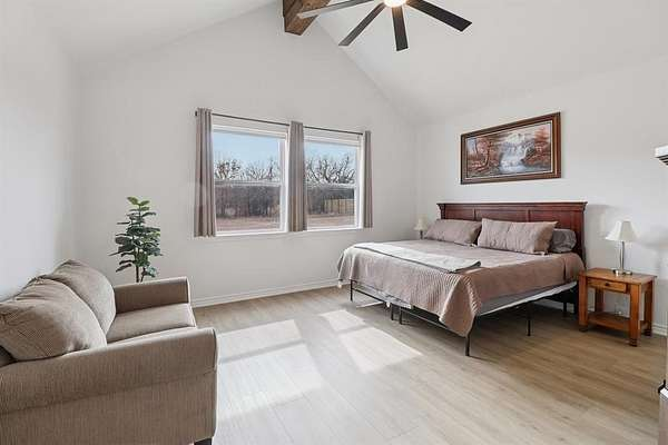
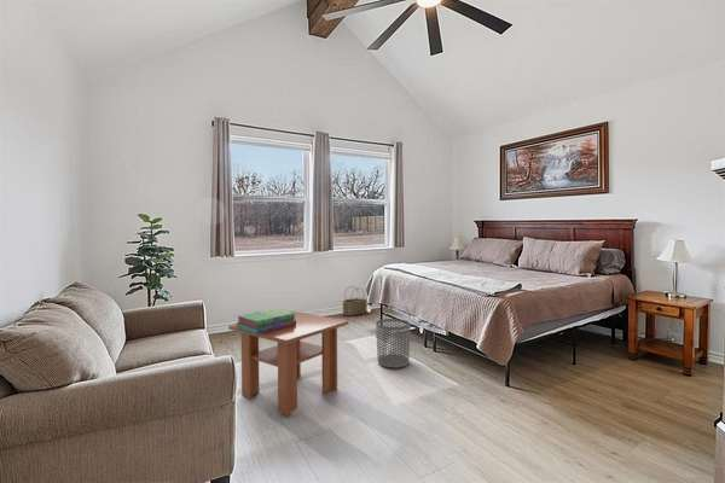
+ coffee table (290, 357)
+ stack of books (266, 320)
+ waste bin (393, 342)
+ wicker basket (354, 299)
